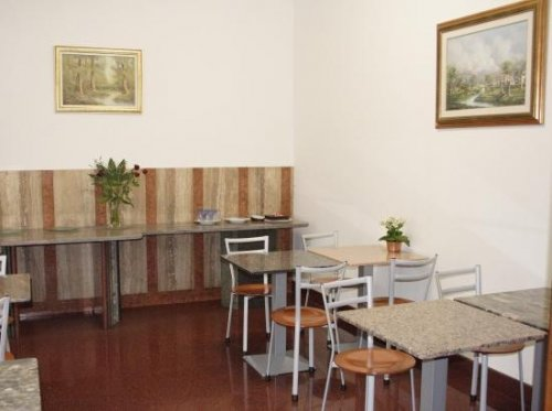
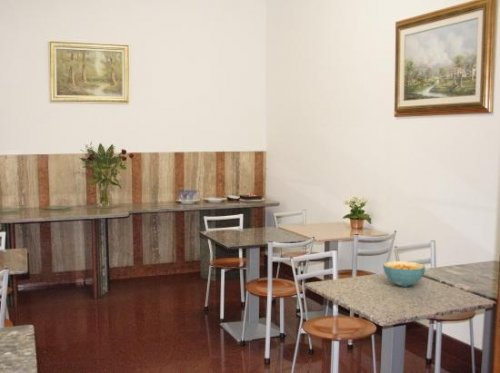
+ cereal bowl (403, 275)
